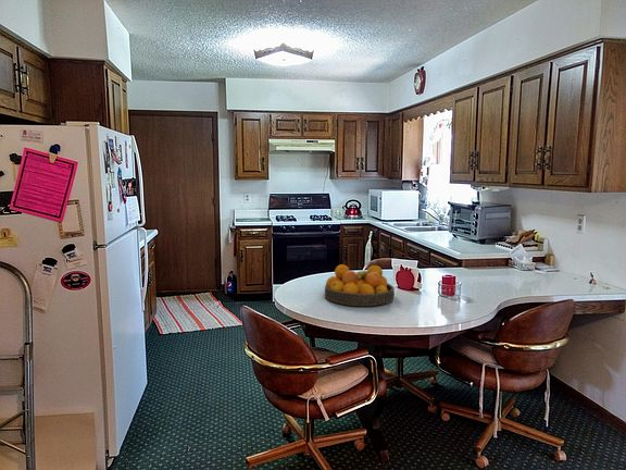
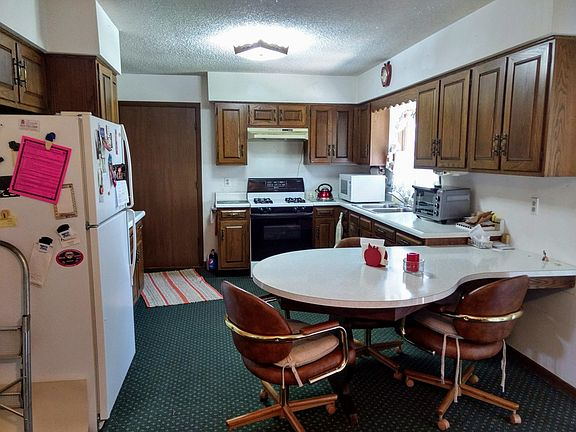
- fruit bowl (359, 281)
